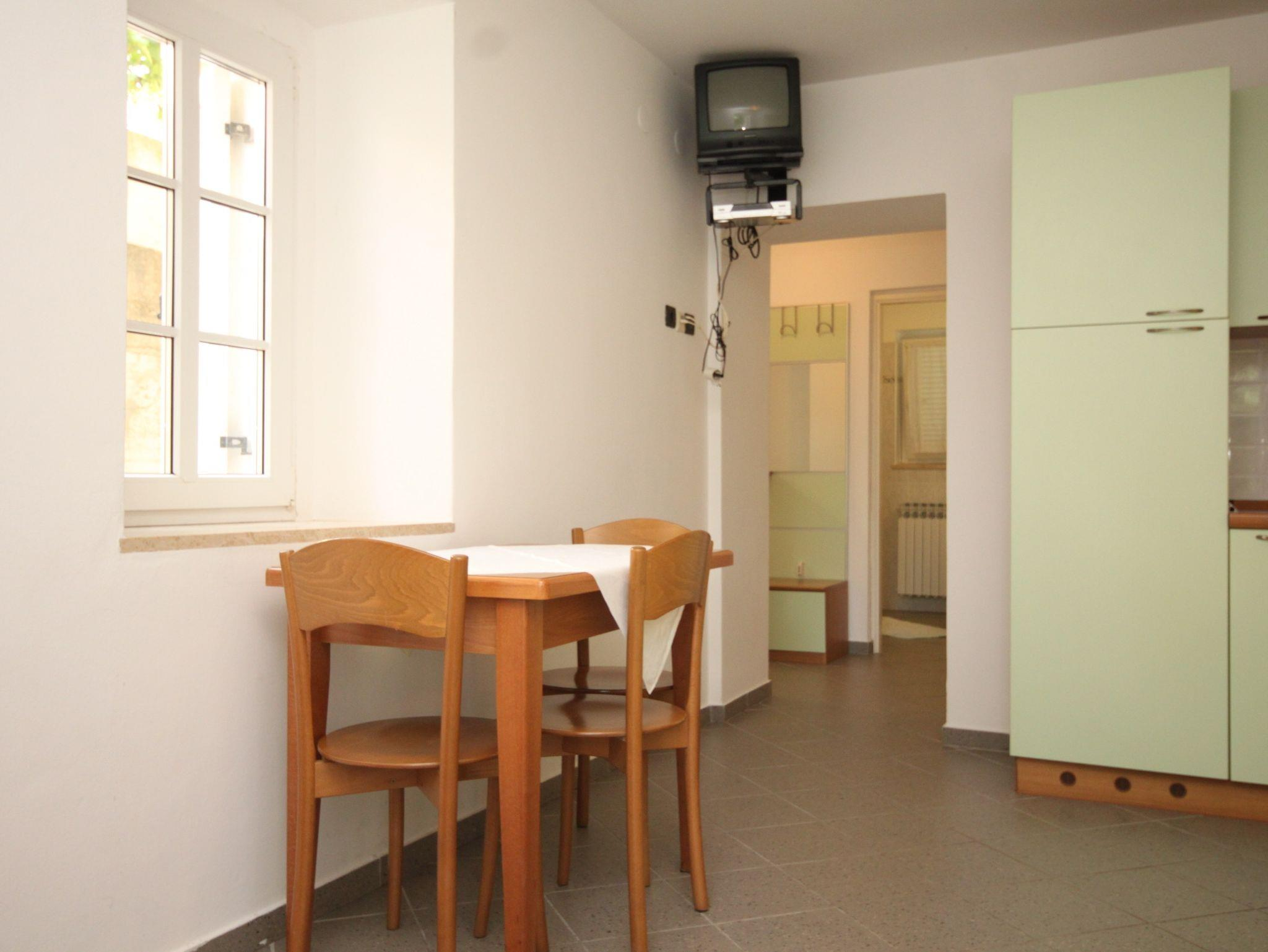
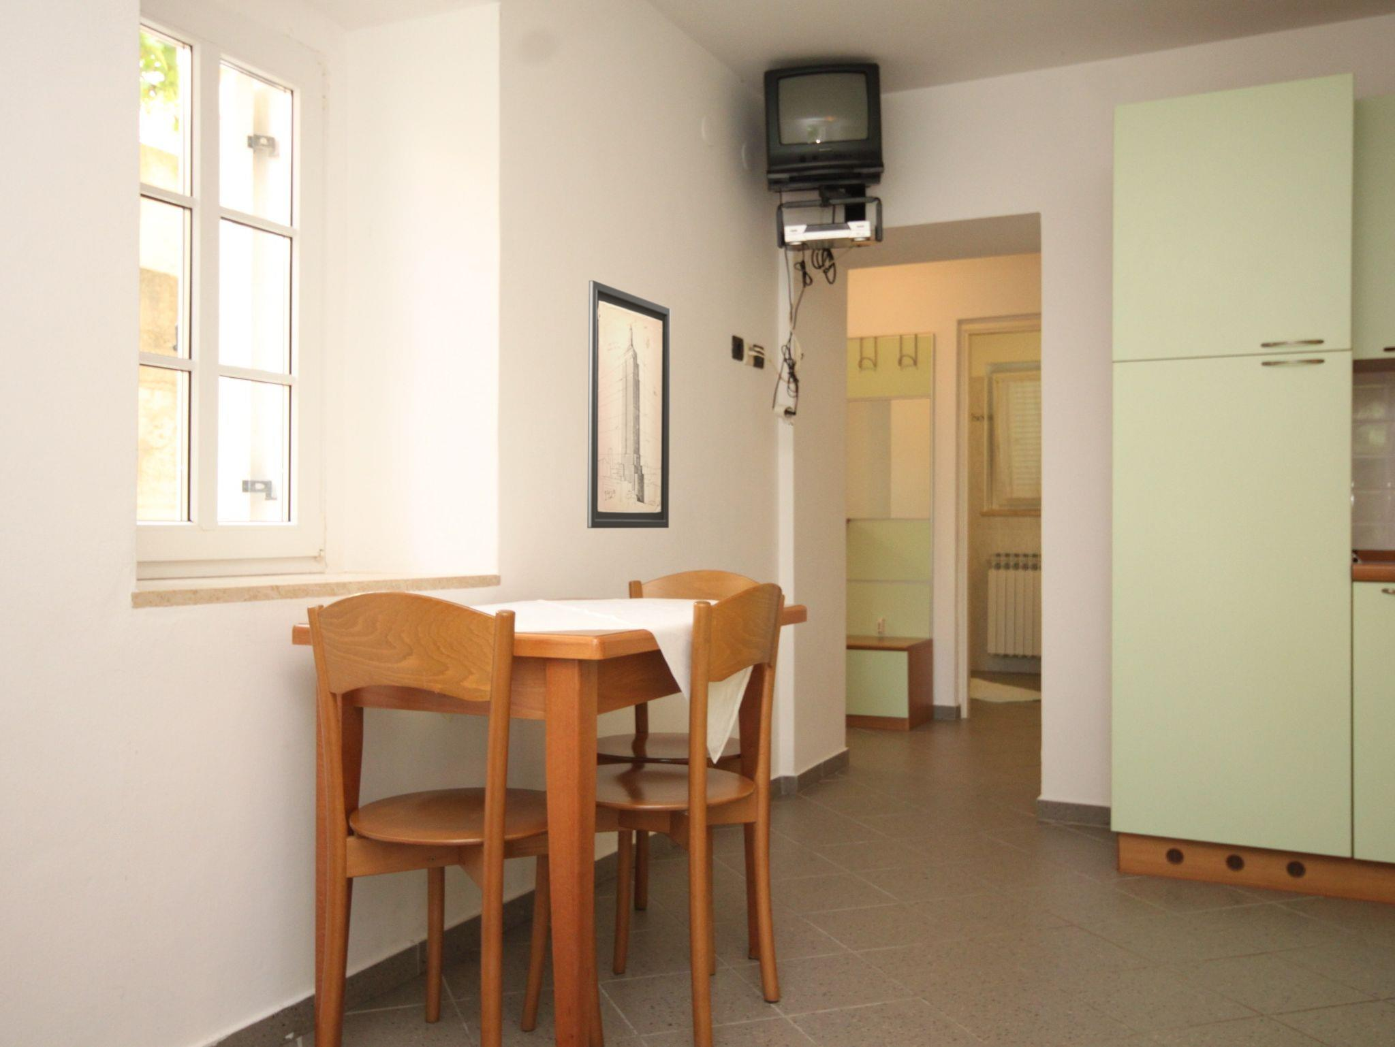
+ wall art (630, 411)
